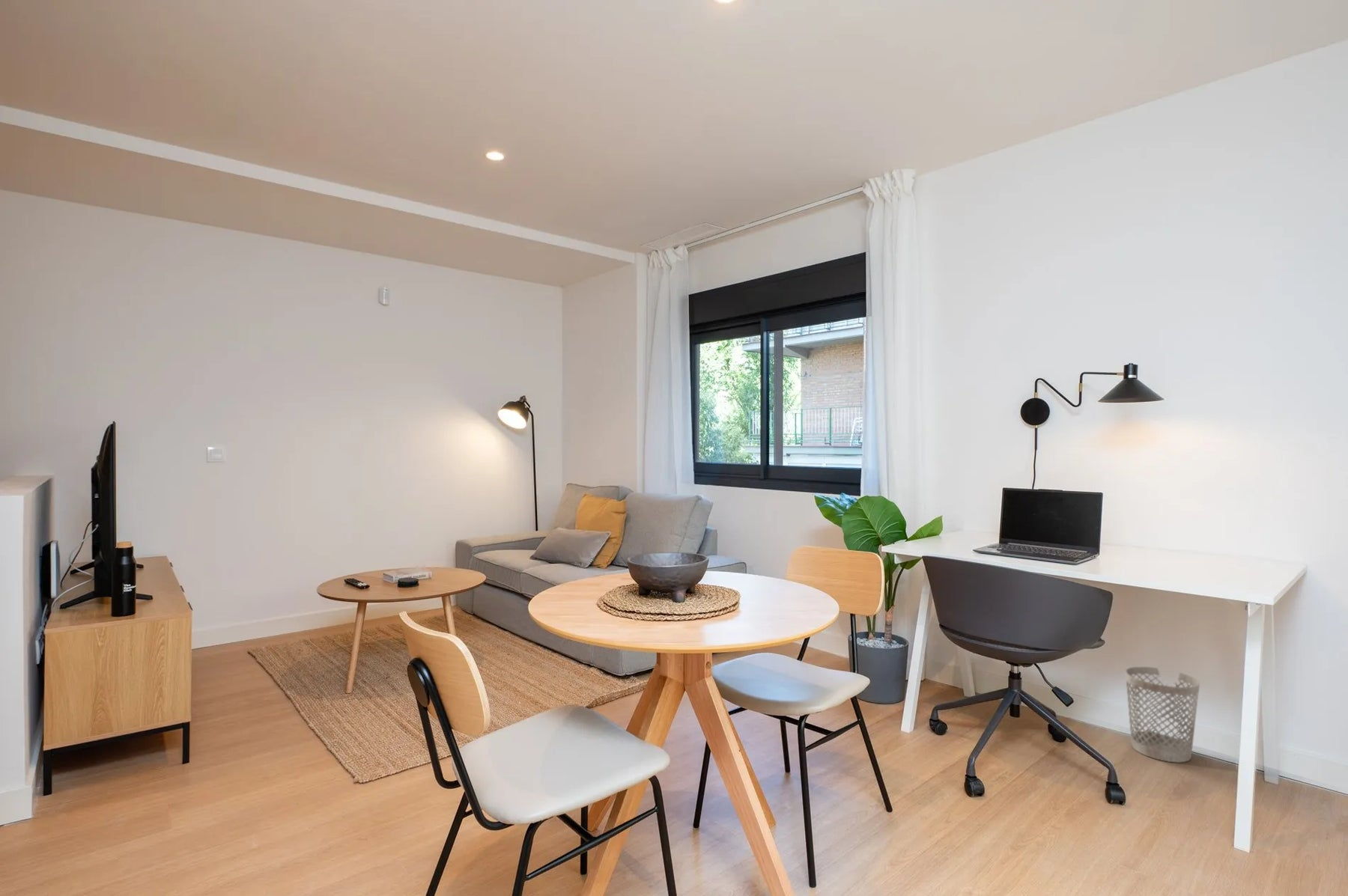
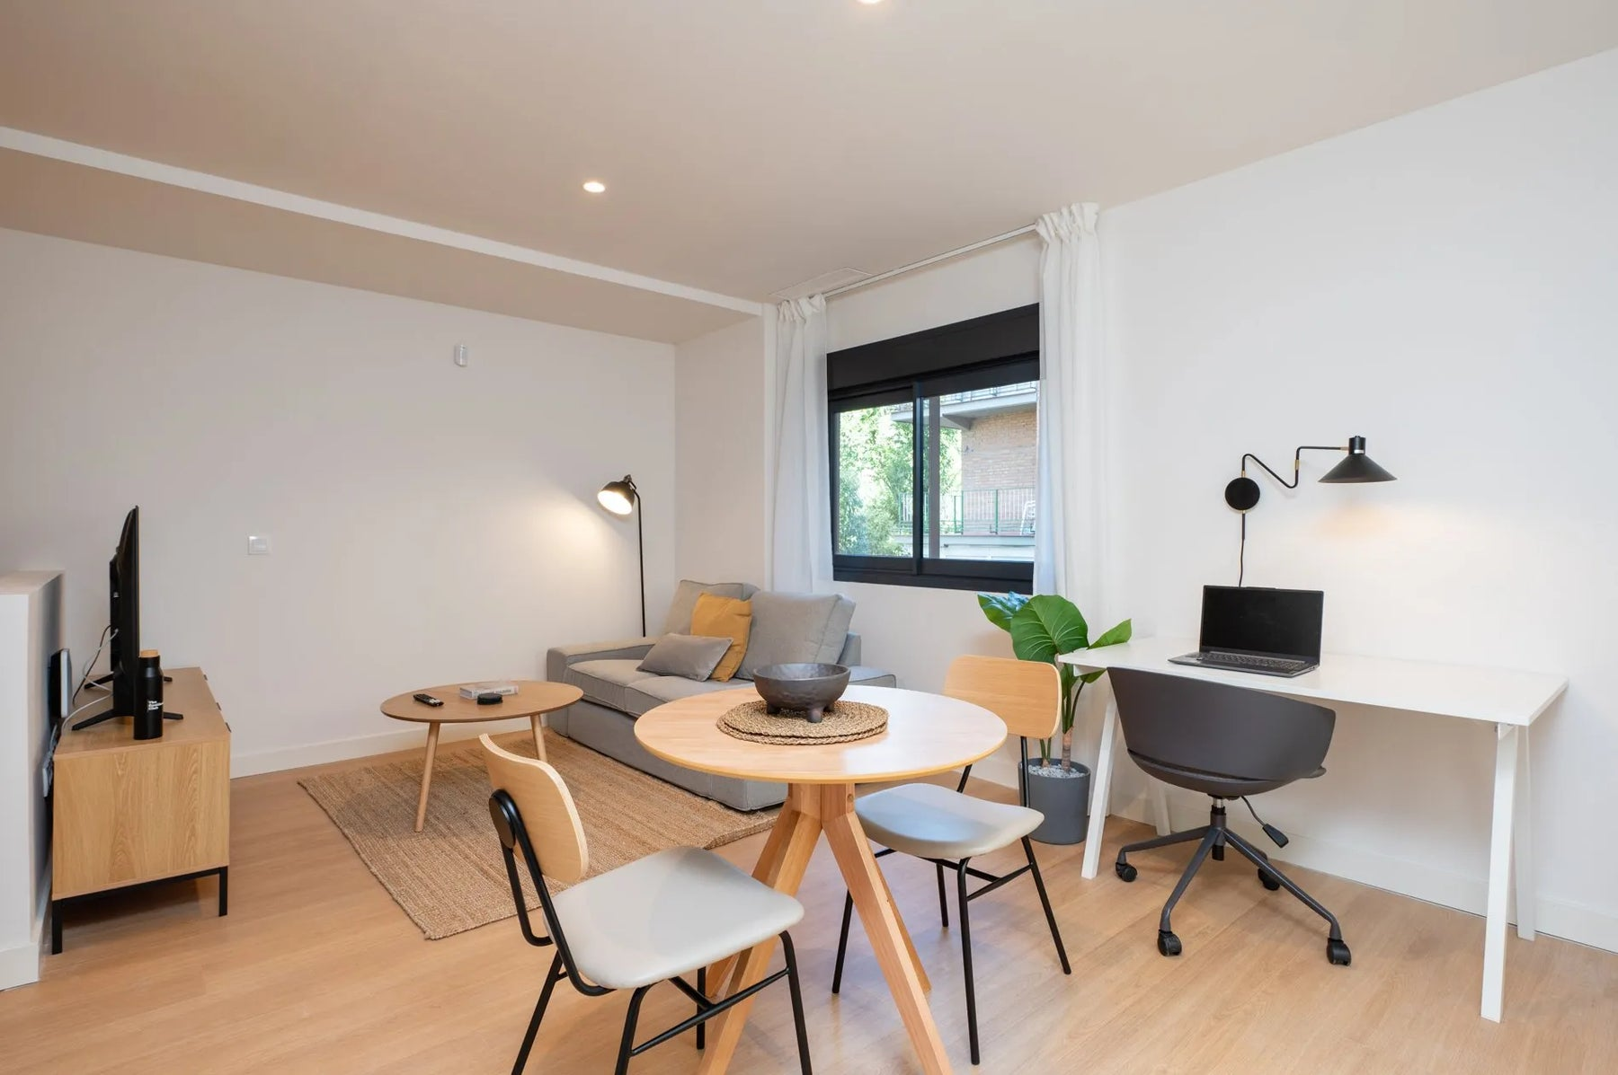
- wastebasket (1161, 713)
